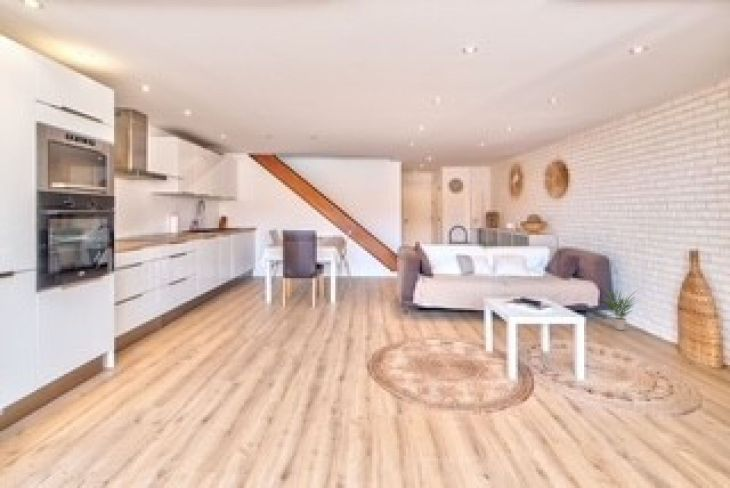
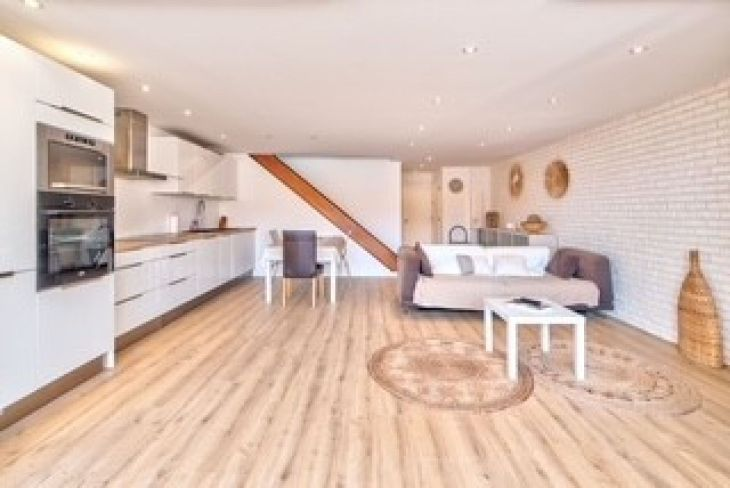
- potted plant (619, 308)
